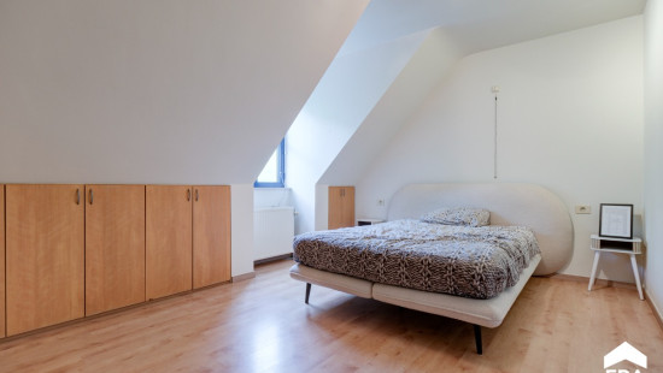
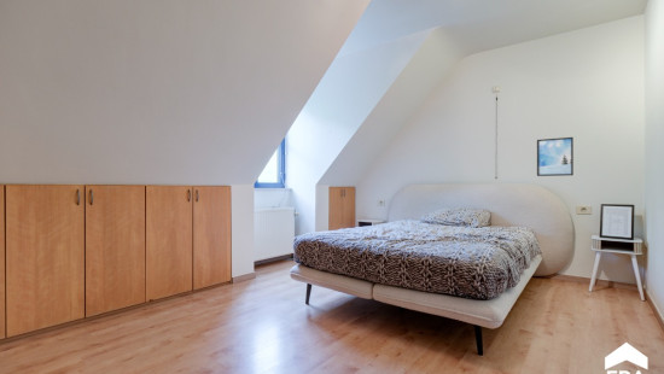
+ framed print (554, 157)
